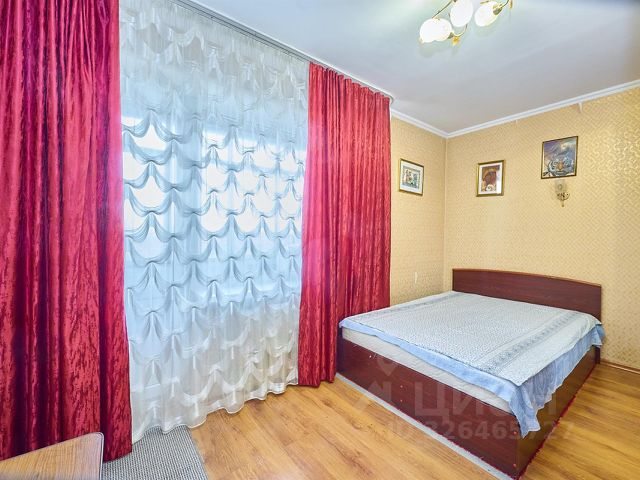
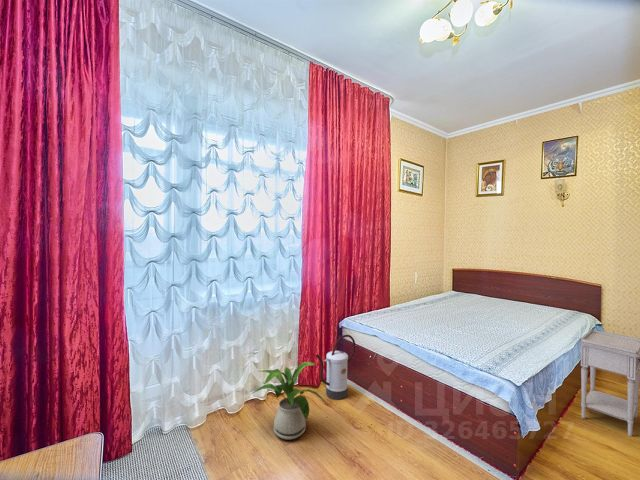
+ watering can (336, 365)
+ nightstand (613, 372)
+ house plant (288, 390)
